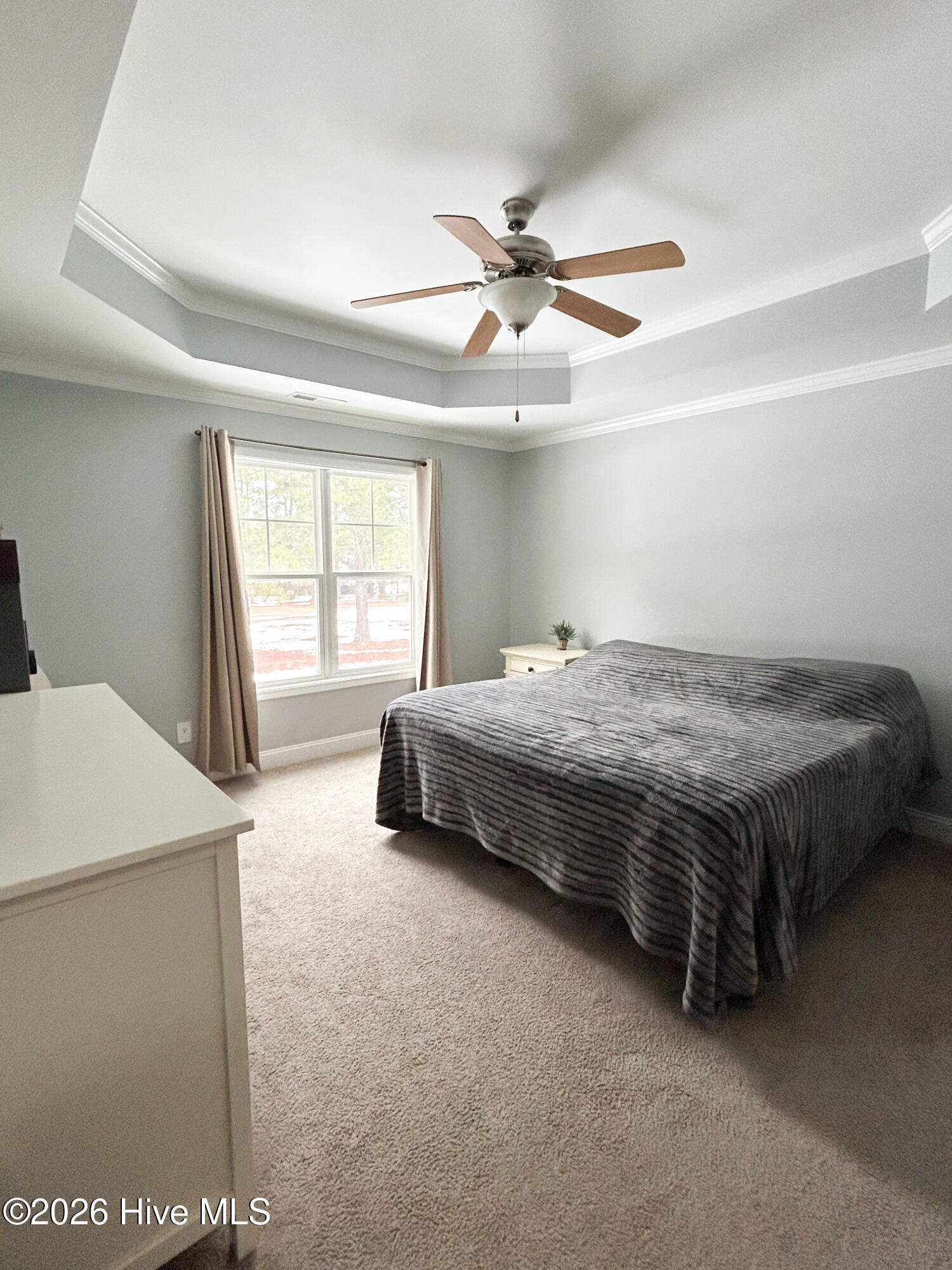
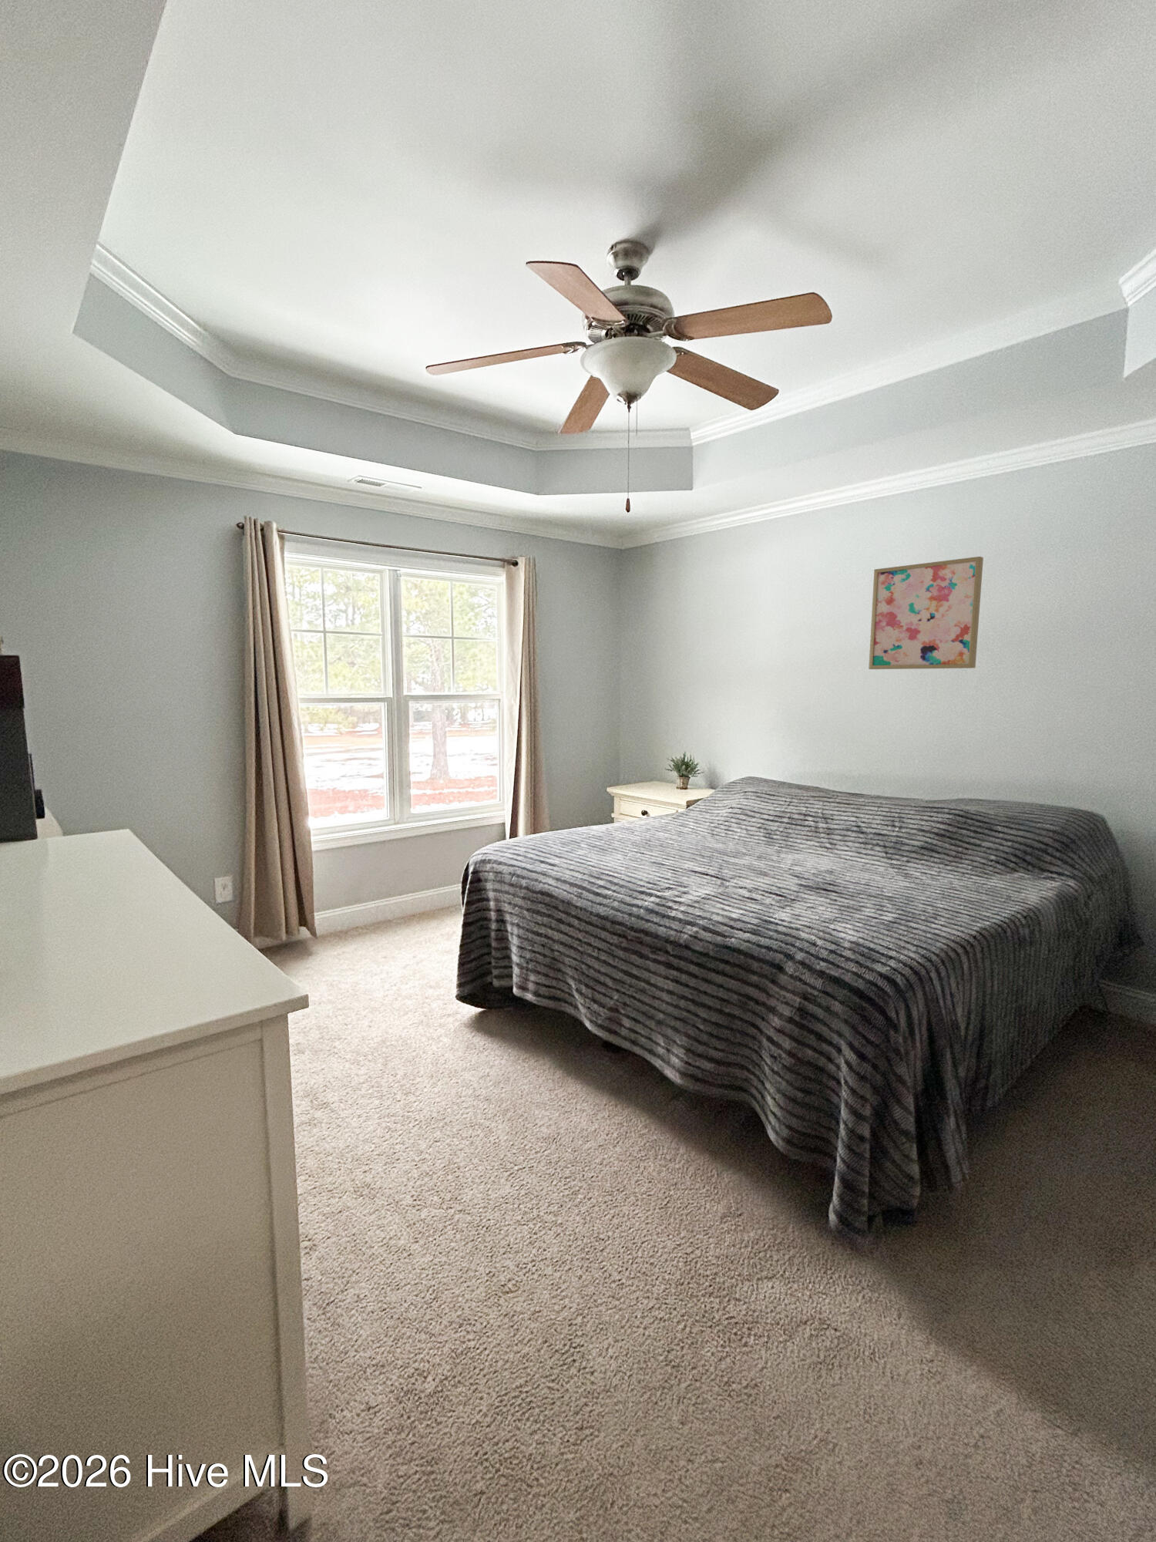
+ wall art (923, 616)
